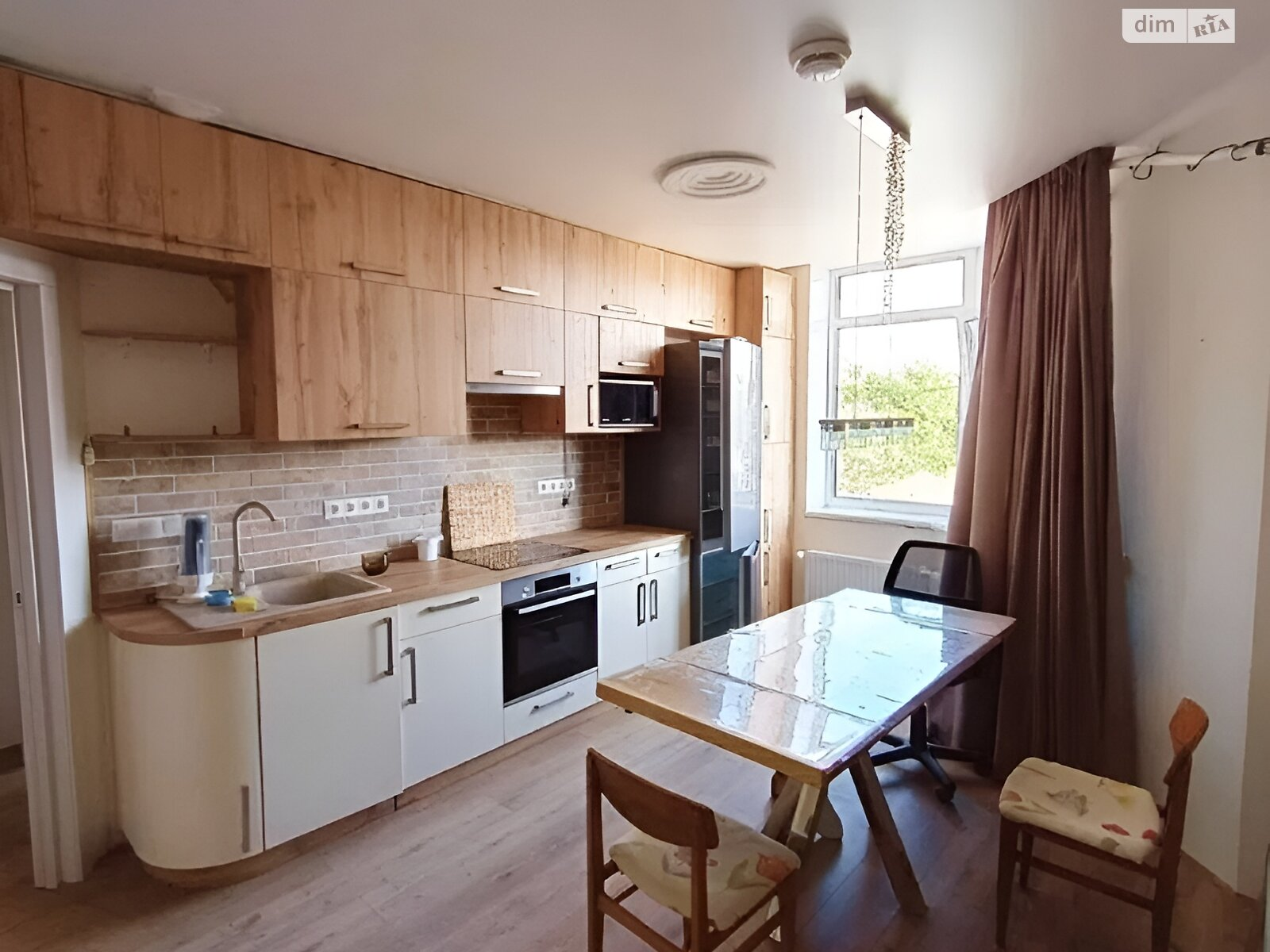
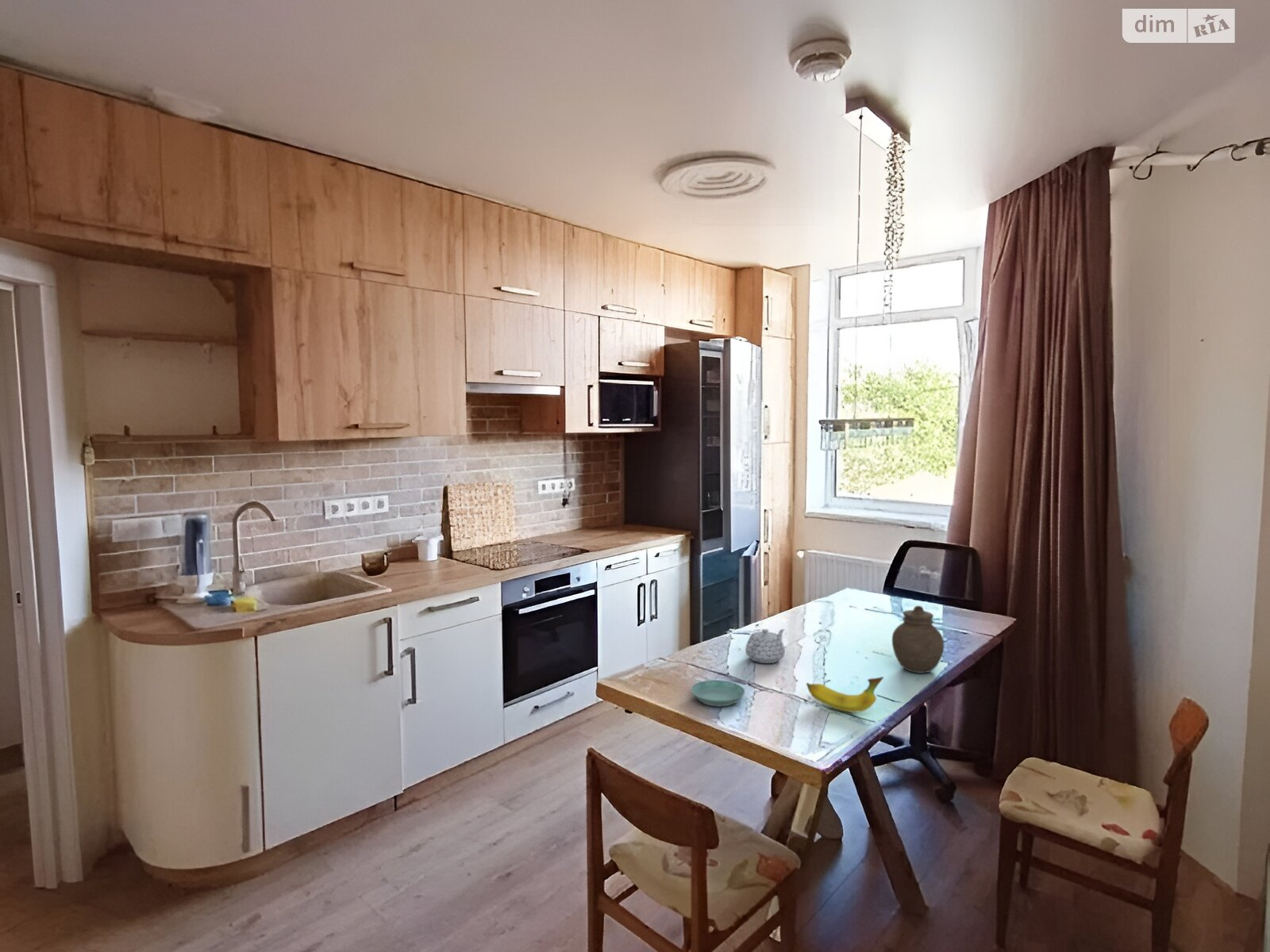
+ jar (918, 637)
+ teapot (766, 643)
+ fruit (841, 693)
+ saucer (718, 694)
